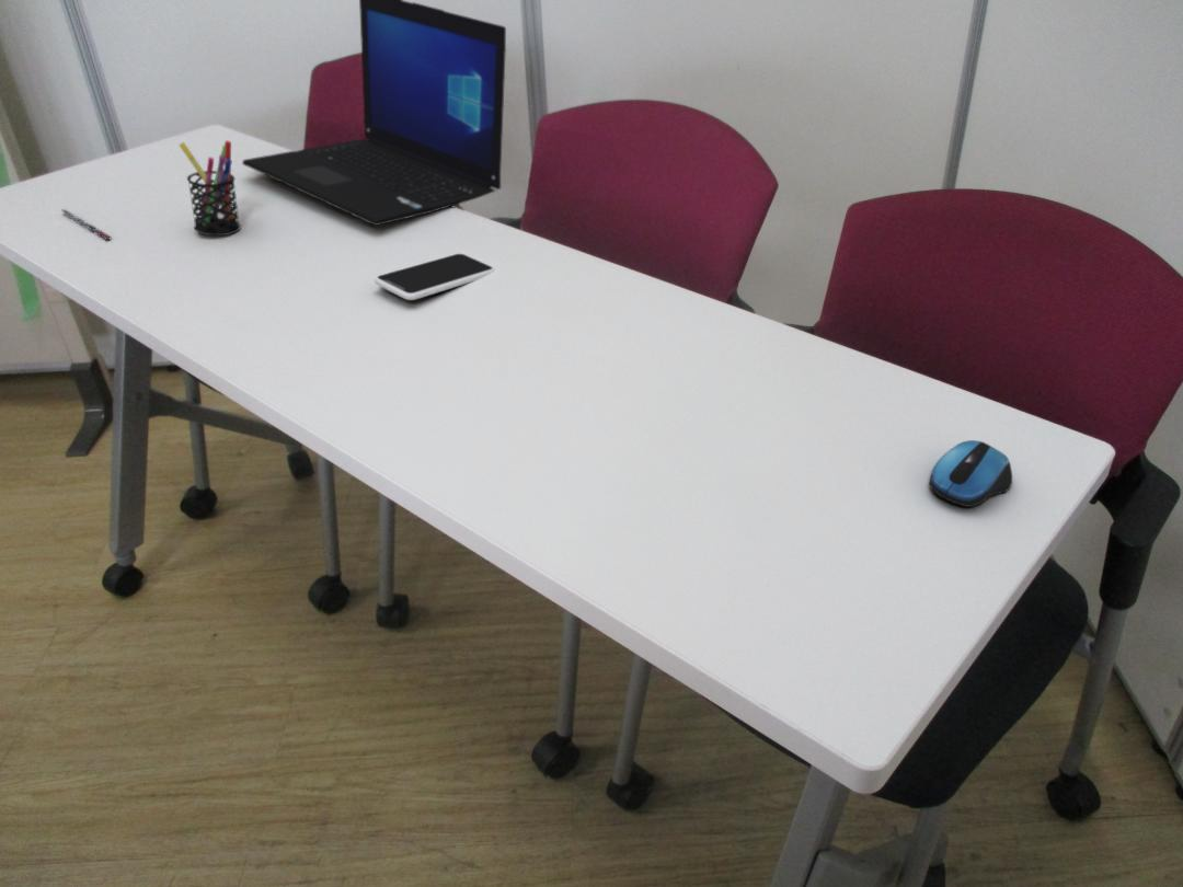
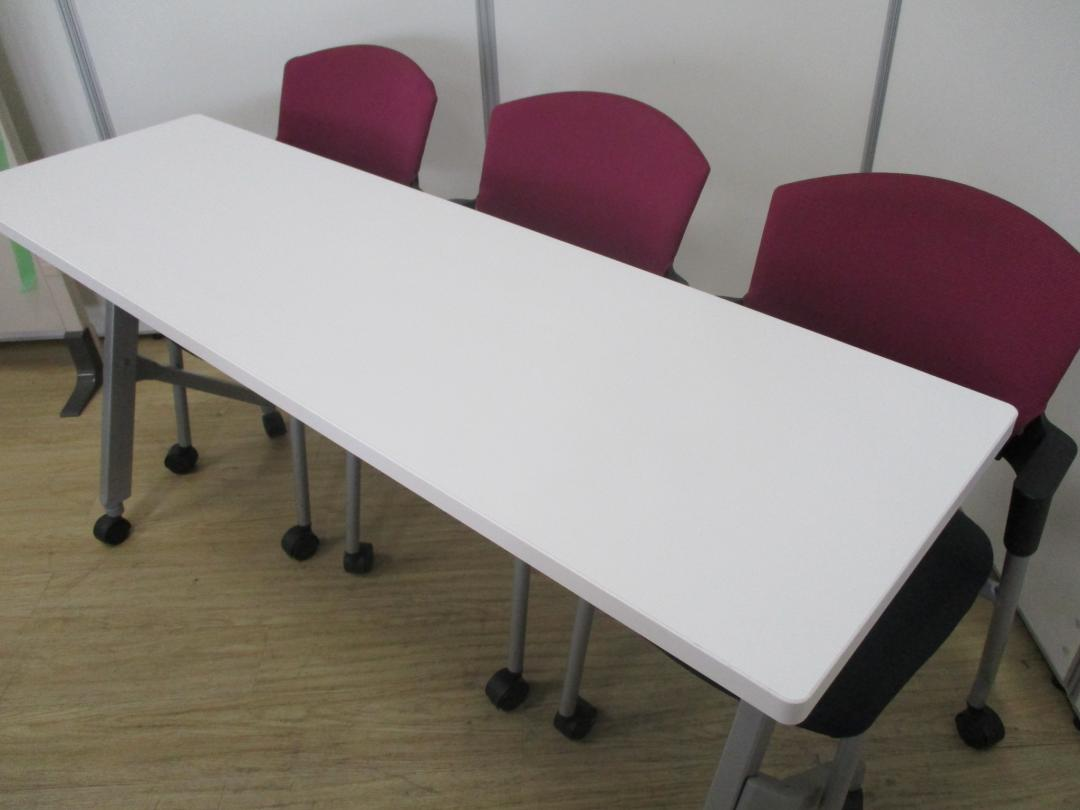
- computer mouse (976, 466)
- smartphone (436, 275)
- pen holder (217, 183)
- pen (84, 223)
- laptop (368, 100)
